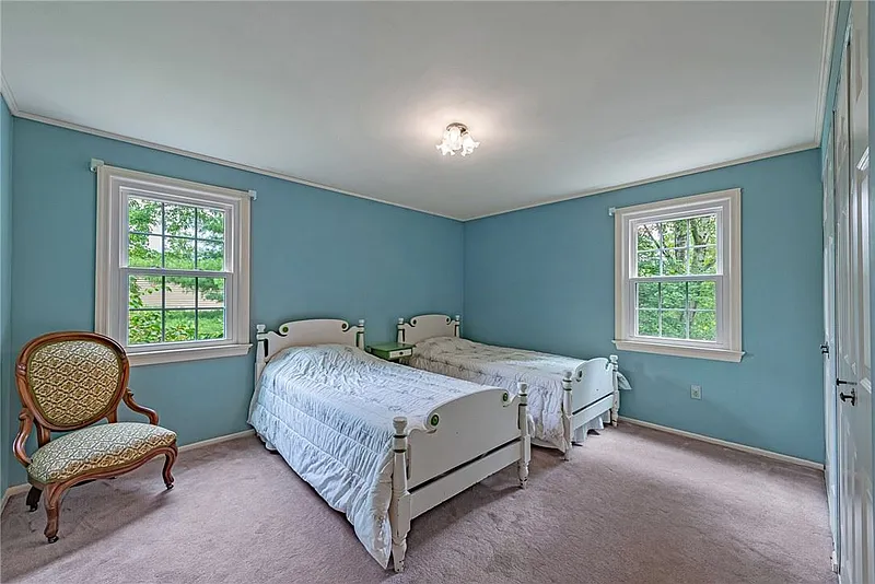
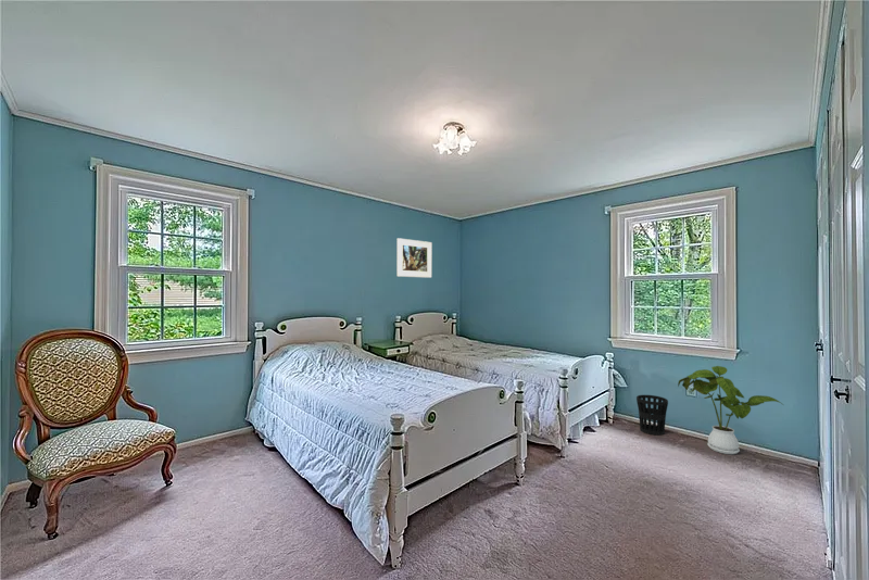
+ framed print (415, 259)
+ house plant (726, 406)
+ wastebasket (652, 414)
